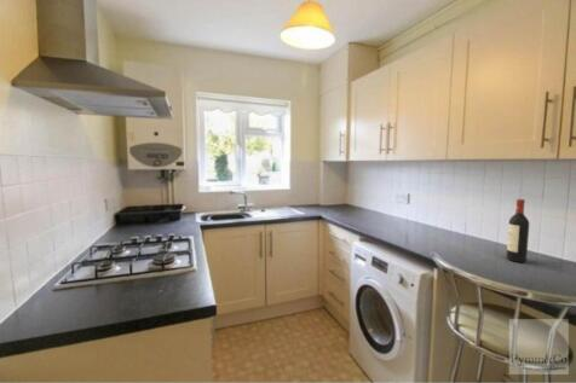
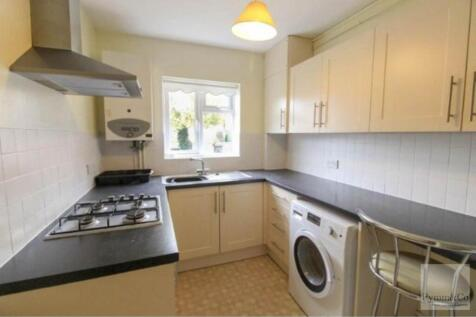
- wine bottle (518, 230)
